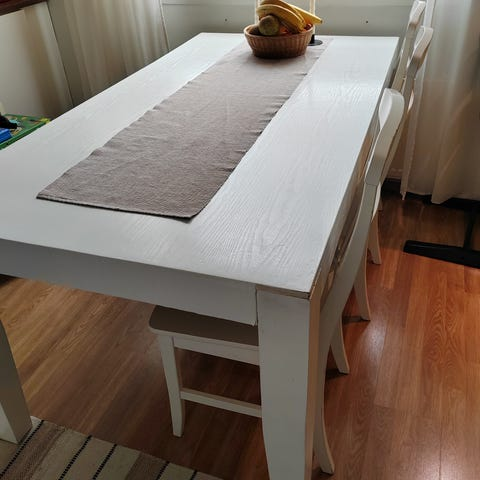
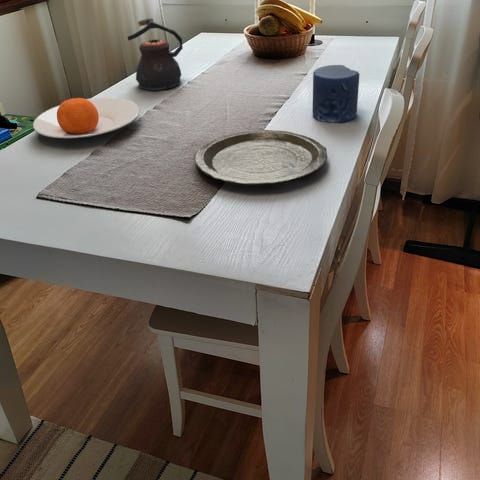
+ candle (335, 93)
+ plate (260, 156)
+ plate (86, 112)
+ teapot (157, 52)
